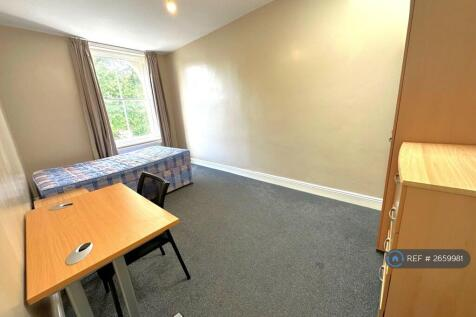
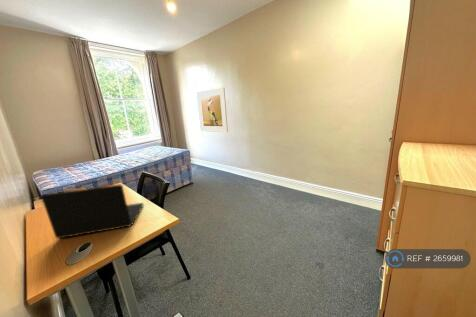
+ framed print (211, 111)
+ laptop (101, 200)
